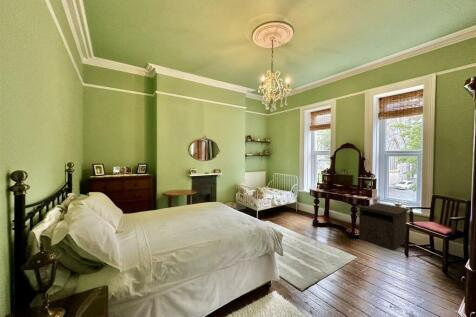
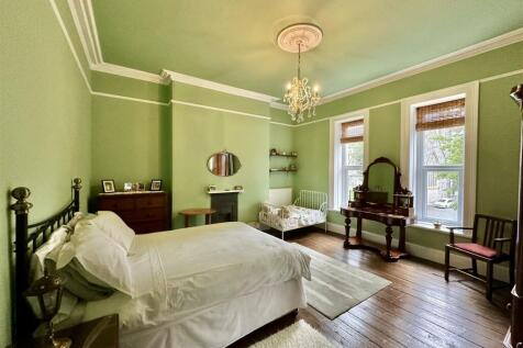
- nightstand (381, 224)
